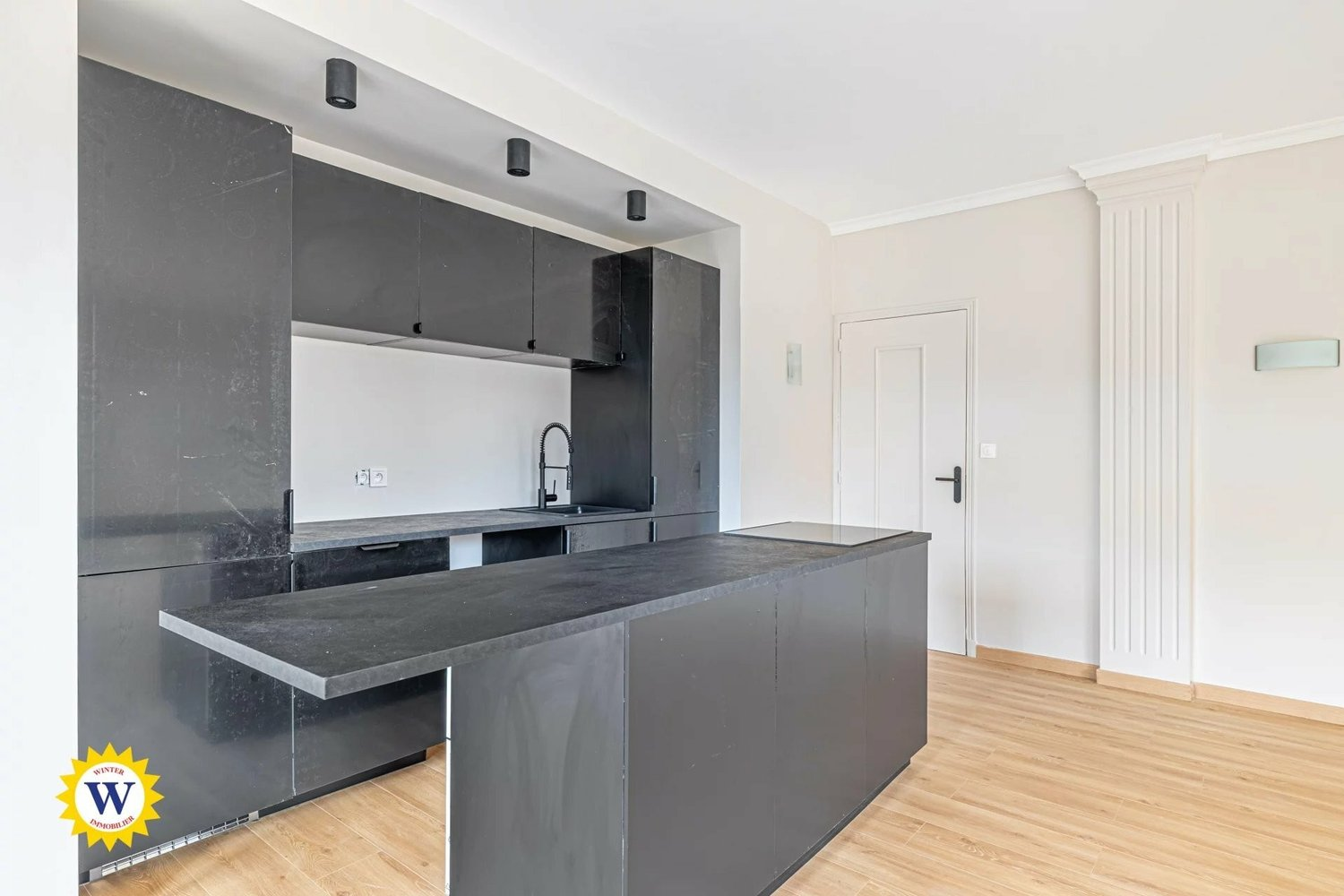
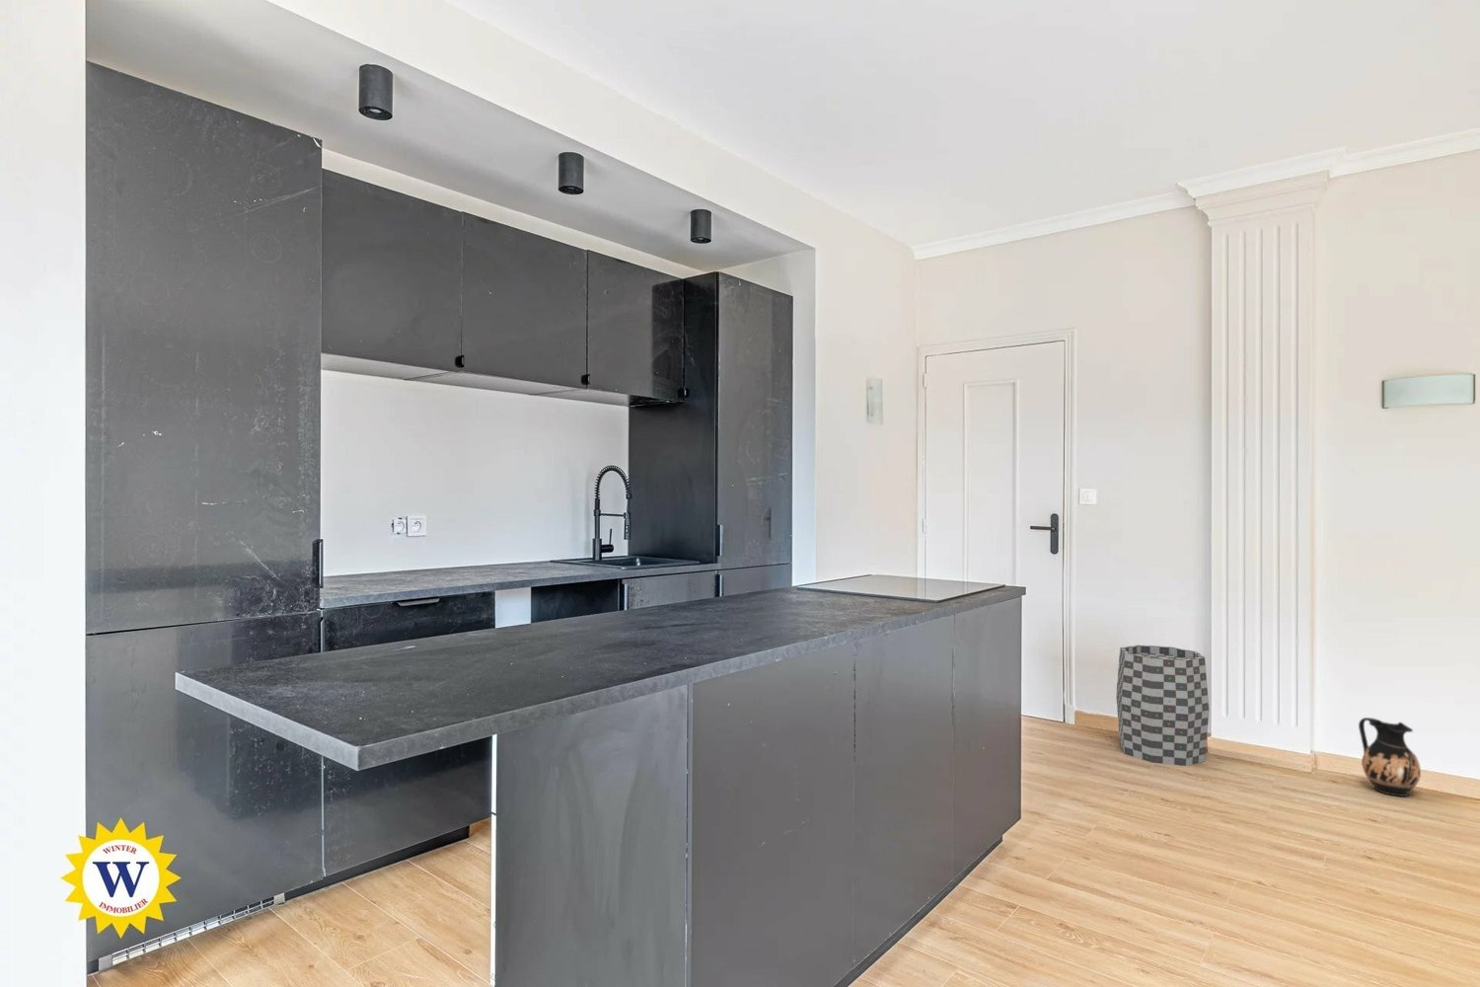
+ ceramic jug (1389, 756)
+ trash can (1161, 702)
